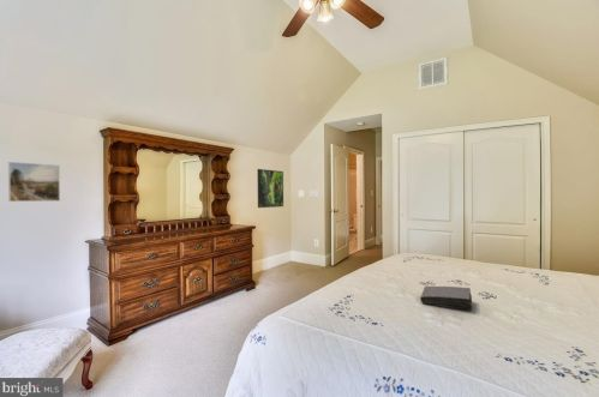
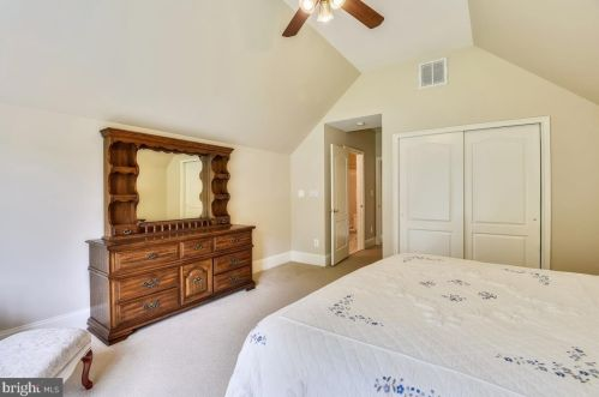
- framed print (35, 182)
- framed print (270, 188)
- book (445, 295)
